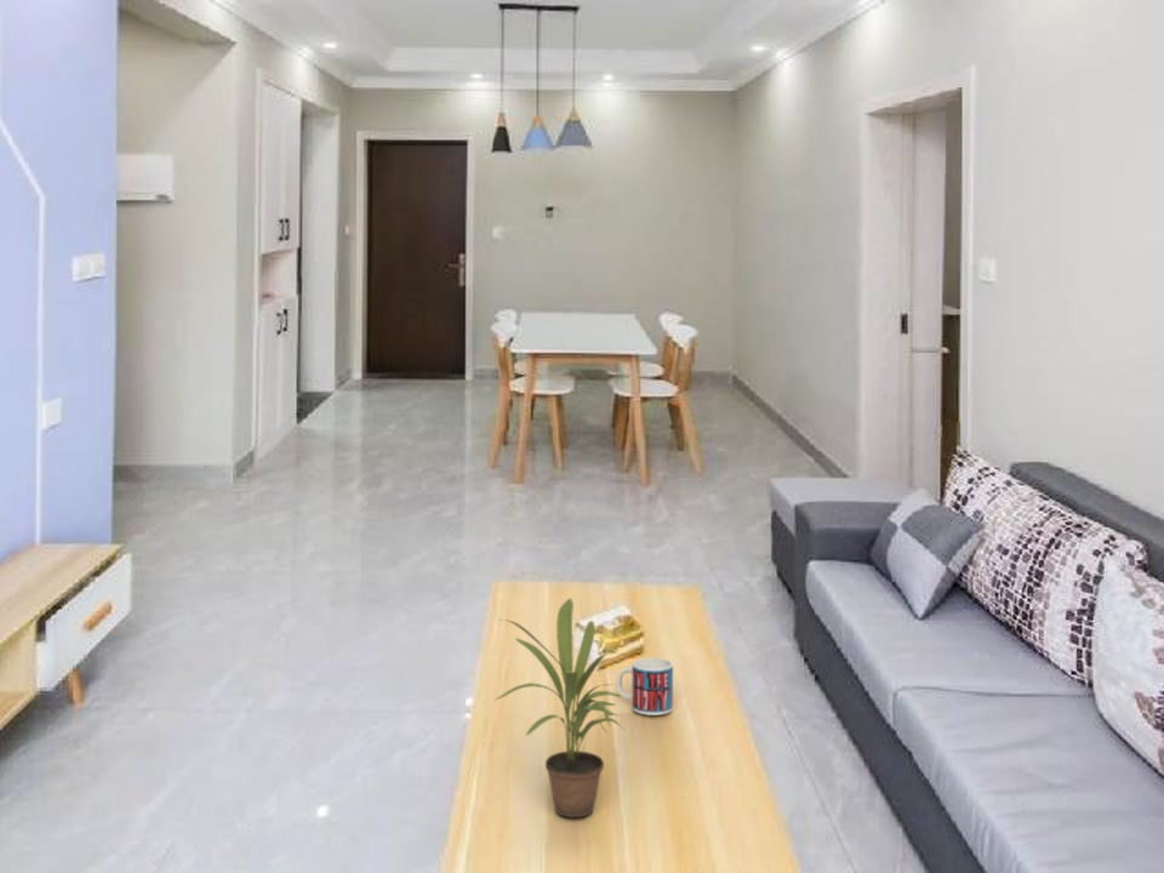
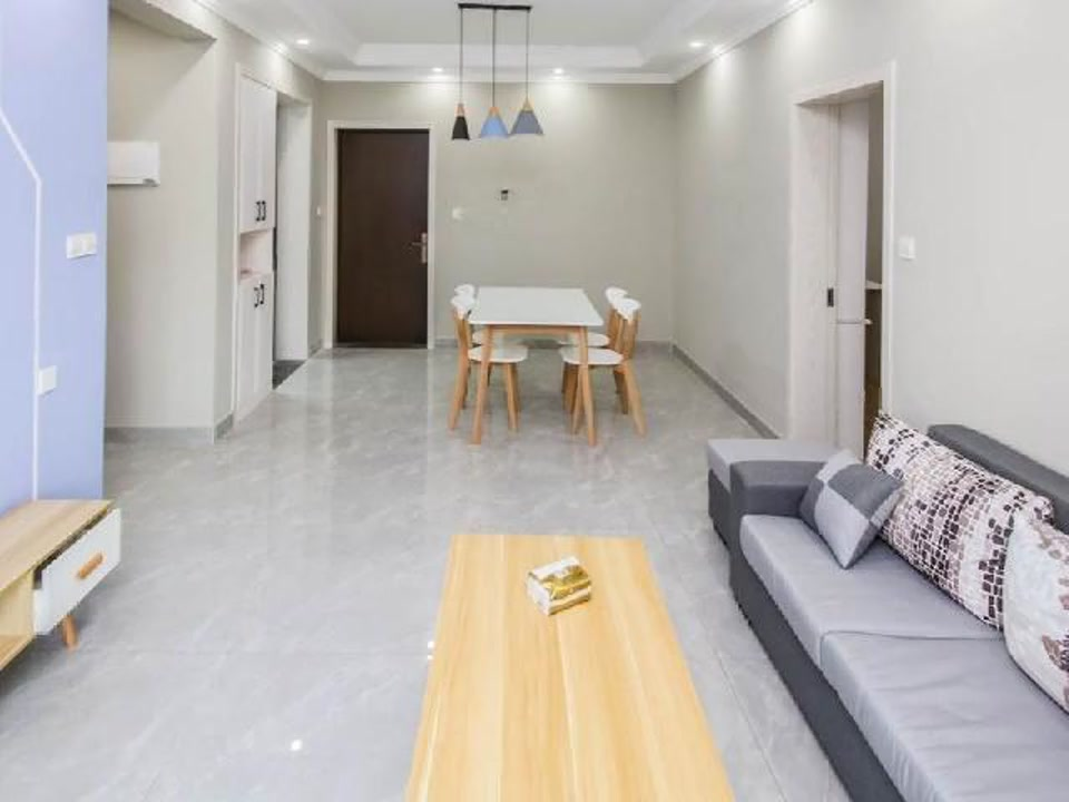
- mug (644, 685)
- potted plant (569, 708)
